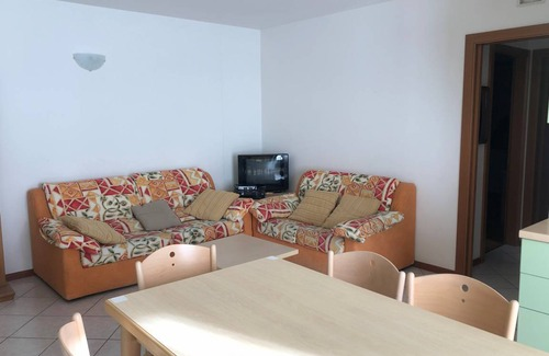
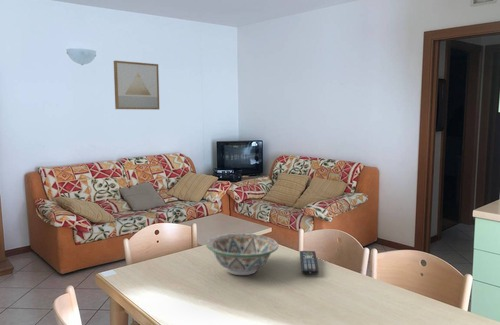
+ wall art (137, 86)
+ decorative bowl (242, 256)
+ remote control (308, 261)
